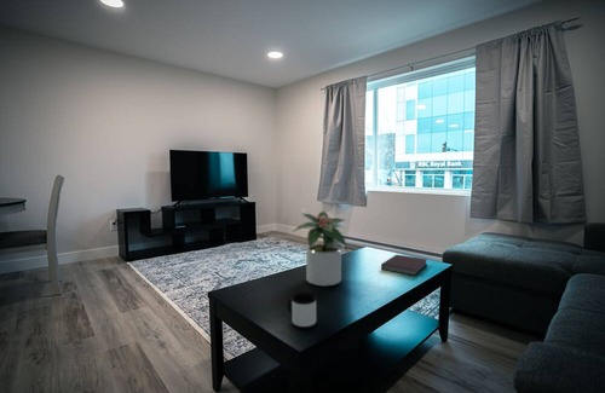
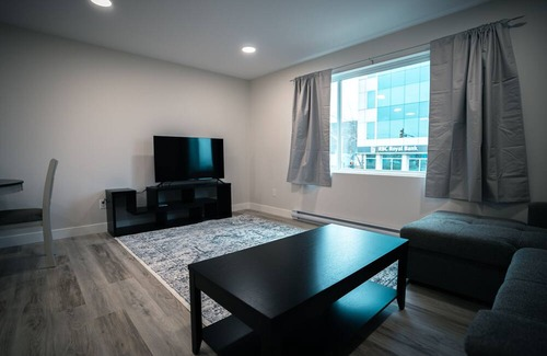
- notebook (404, 264)
- mug (300, 308)
- potted plant (323, 248)
